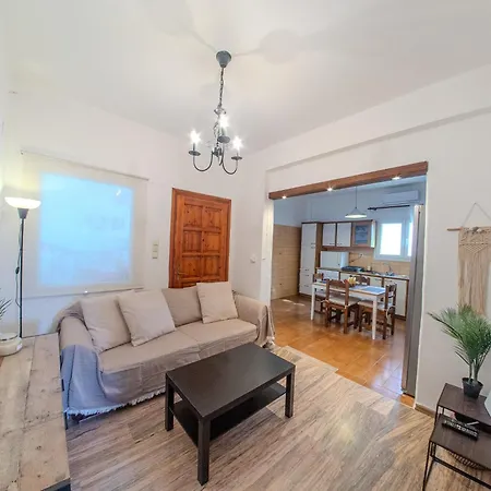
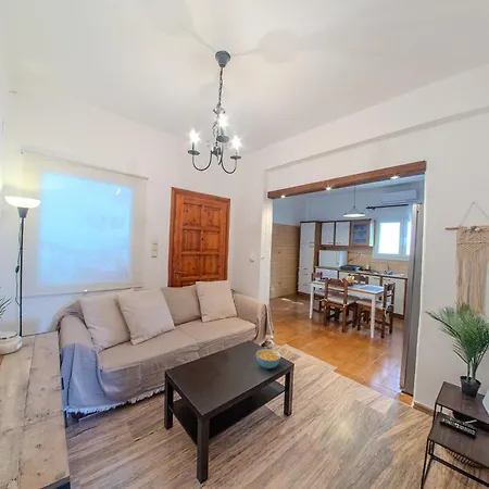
+ cereal bowl (267, 360)
